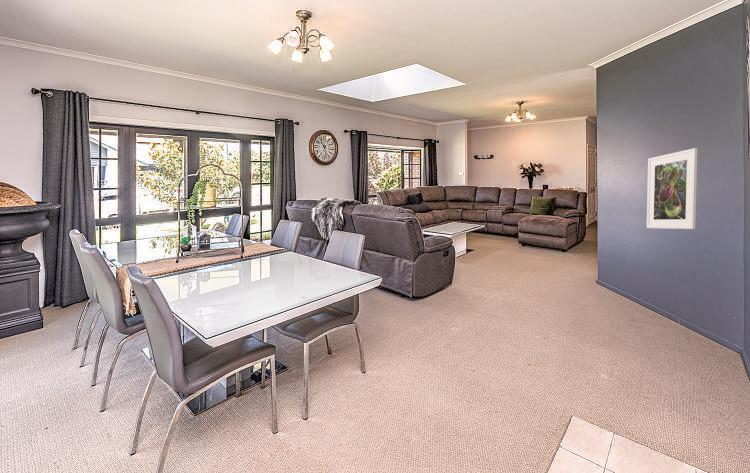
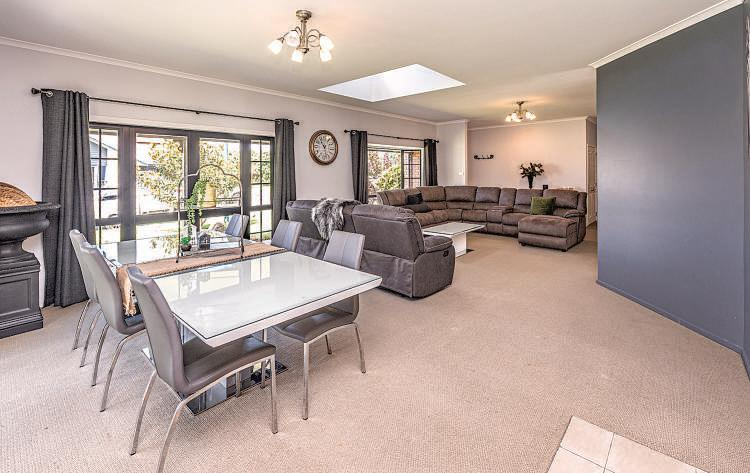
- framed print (670, 191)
